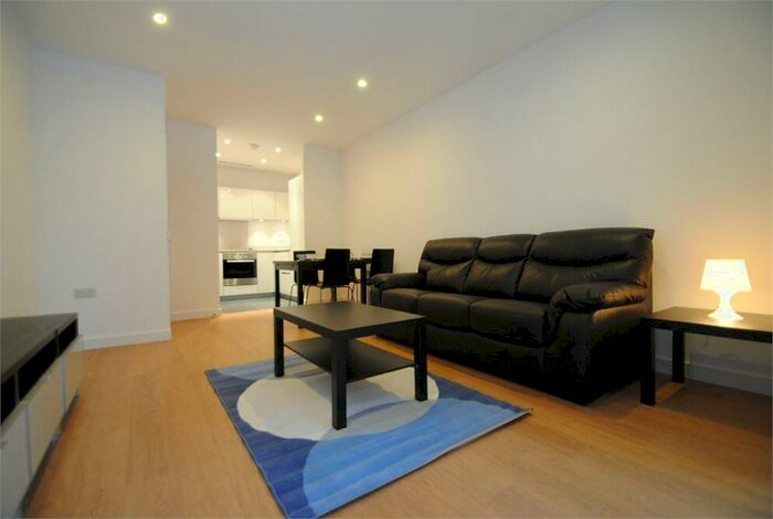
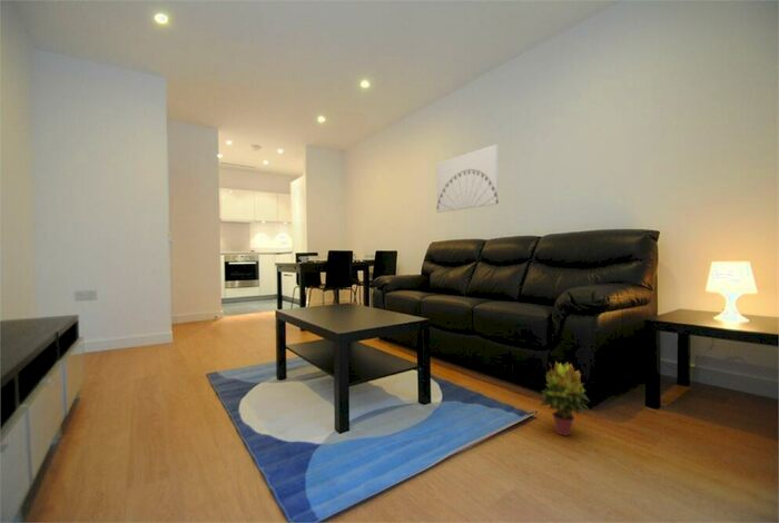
+ potted plant (564, 397)
+ wall art (464, 181)
